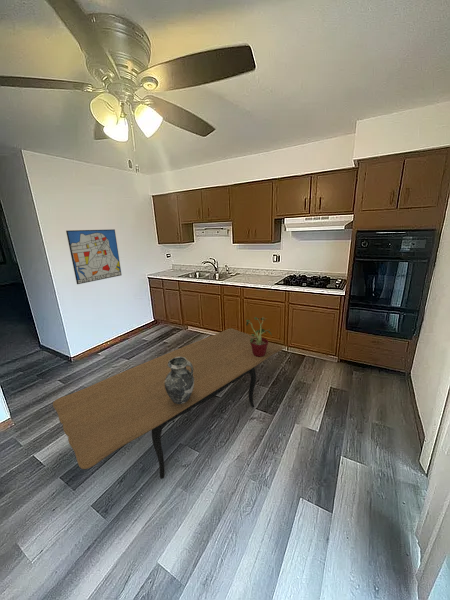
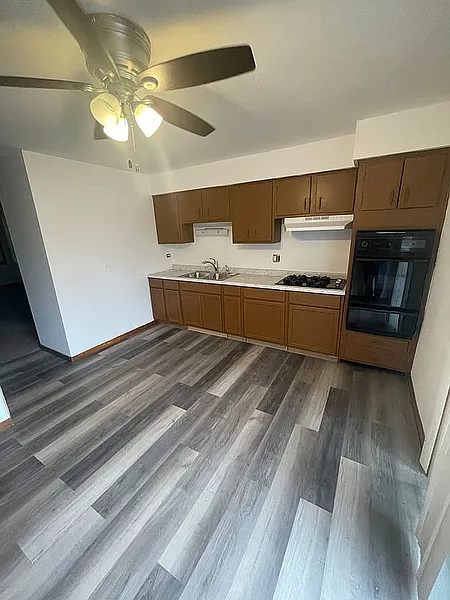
- ceramic jug (178, 379)
- wall art (96, 255)
- dining table (191, 394)
- potted plant (255, 333)
